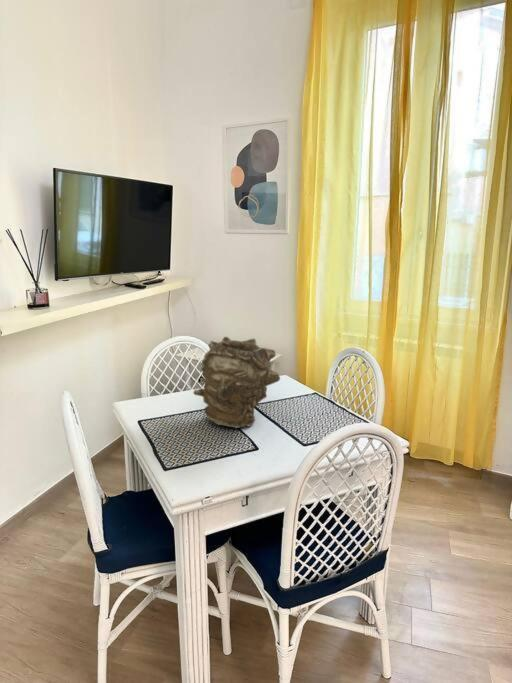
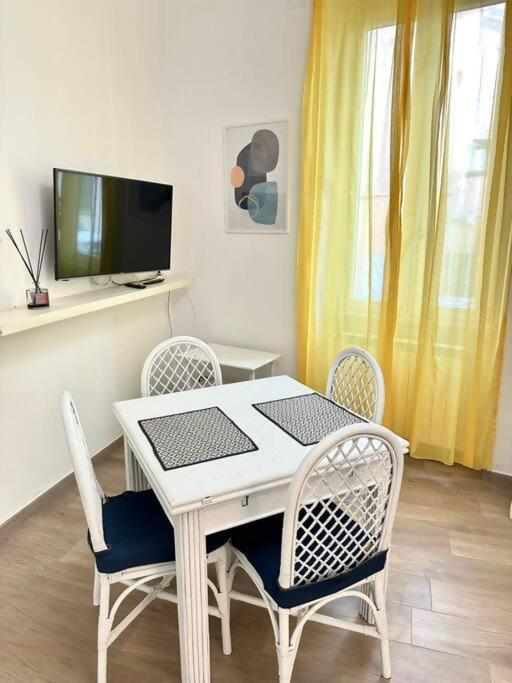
- vase (235, 381)
